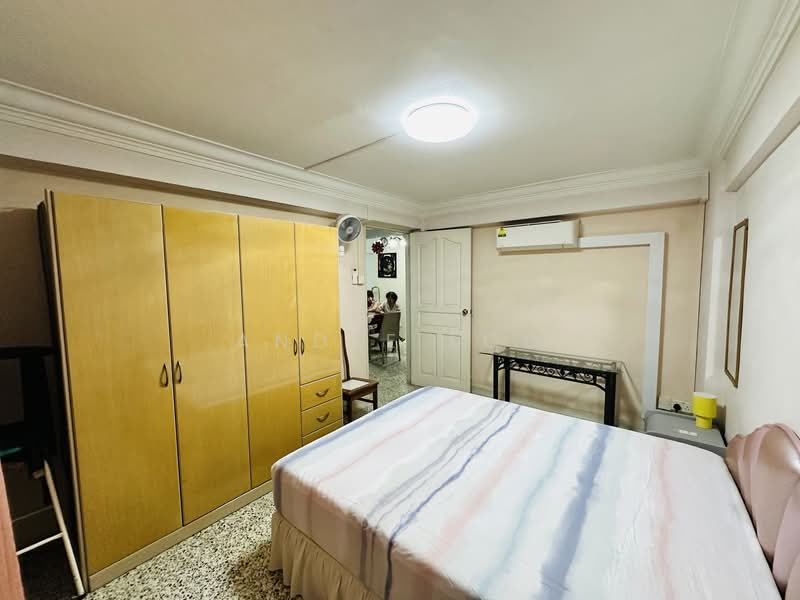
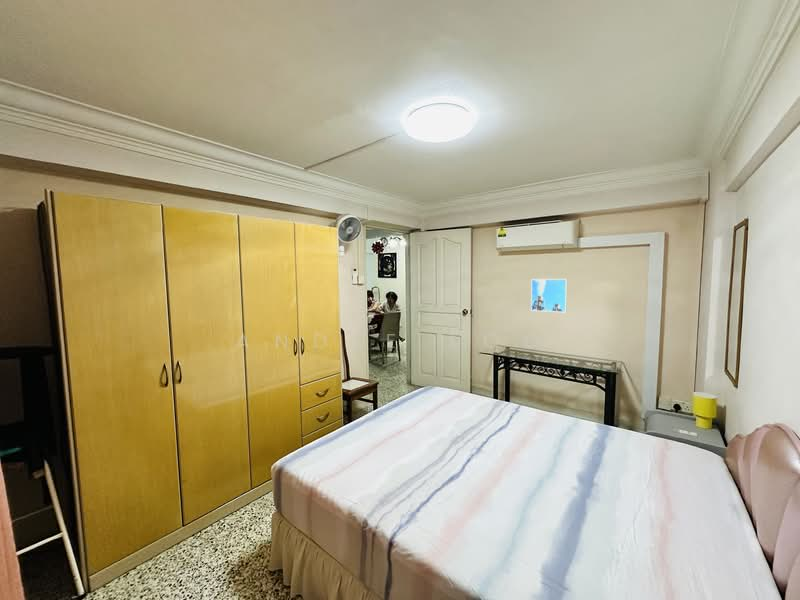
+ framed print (548, 295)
